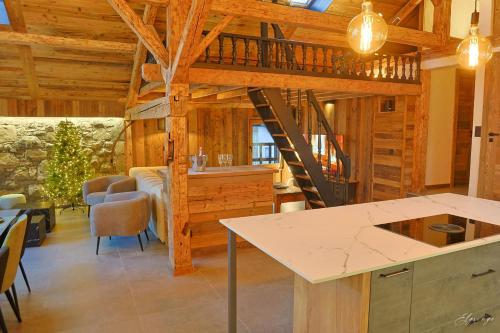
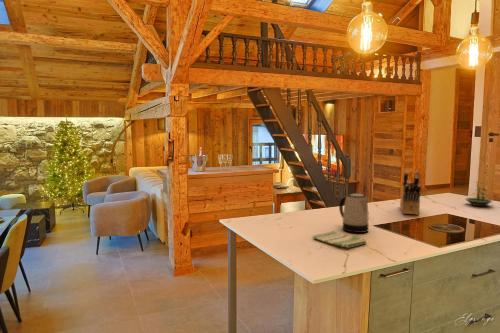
+ kettle (353, 211)
+ terrarium (478, 186)
+ knife block (410, 191)
+ dish towel (339, 238)
